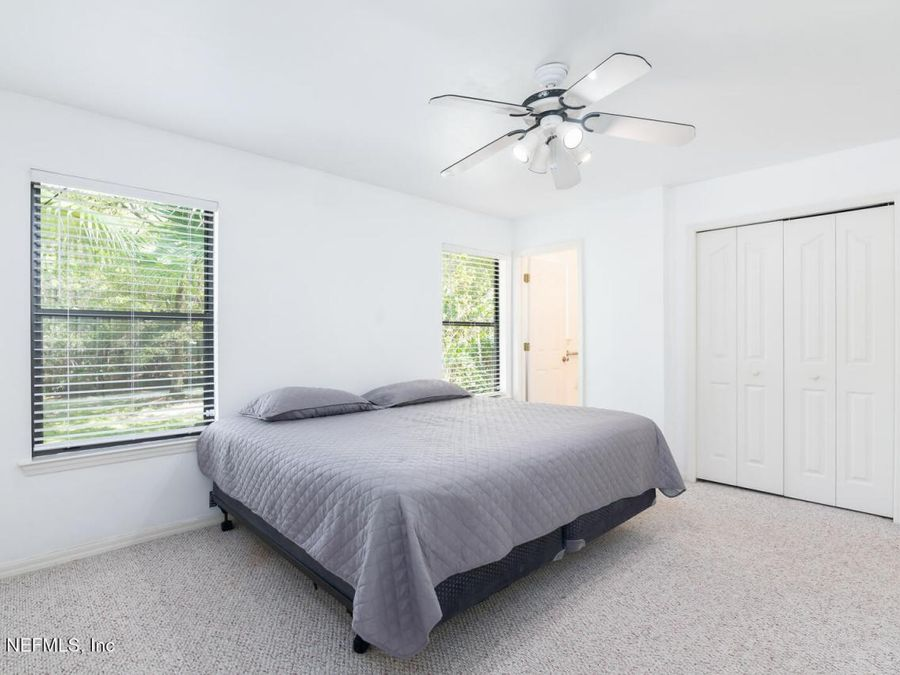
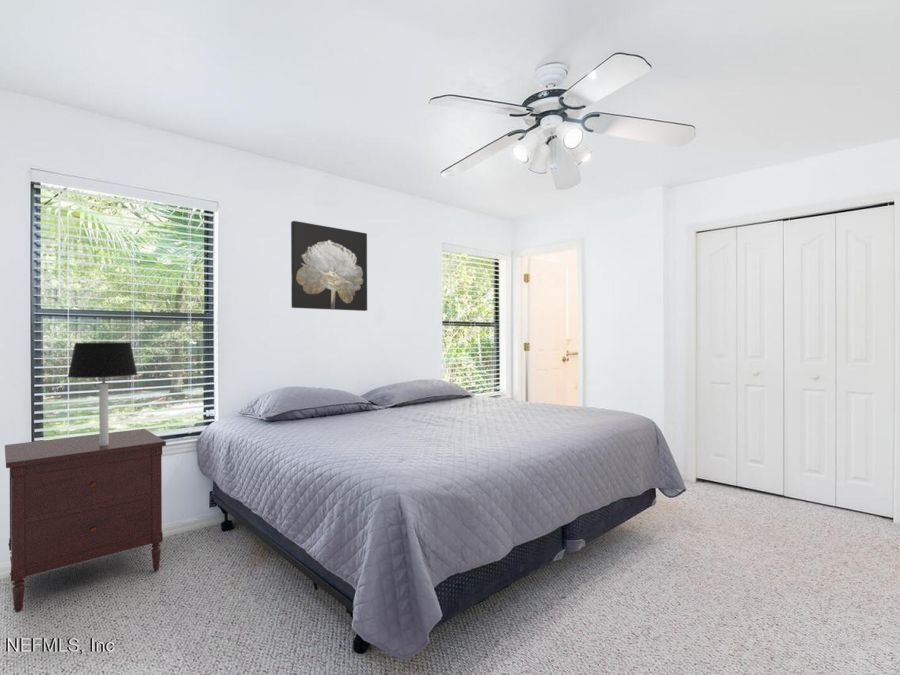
+ wall art (331, 268)
+ table lamp (103, 393)
+ dresser (86, 508)
